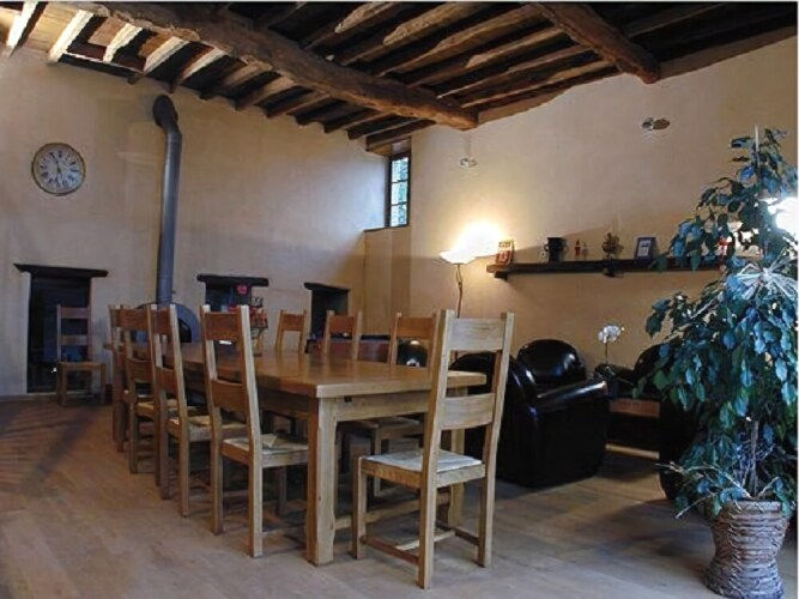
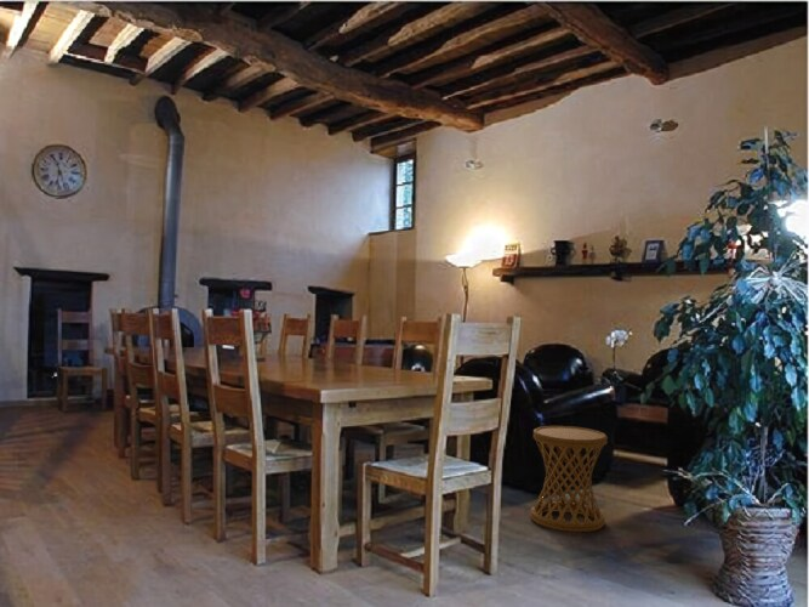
+ side table (568, 476)
